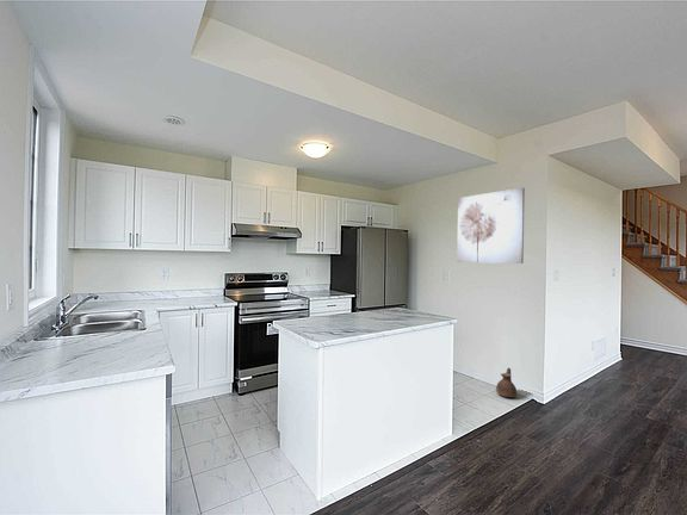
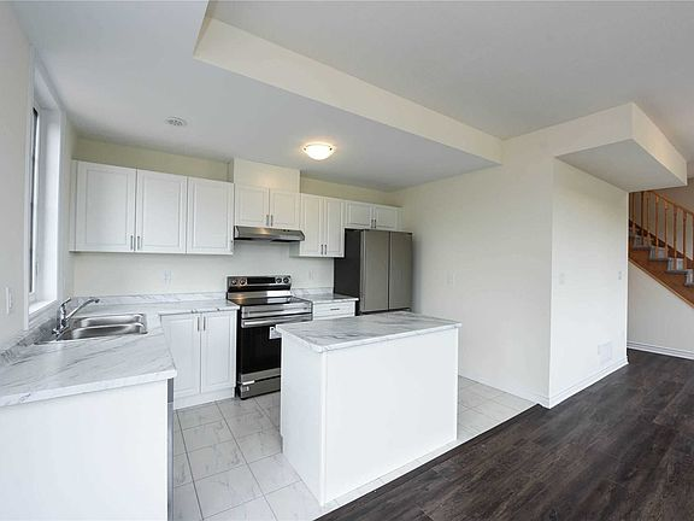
- wall art (488, 228)
- ceramic jug (508, 383)
